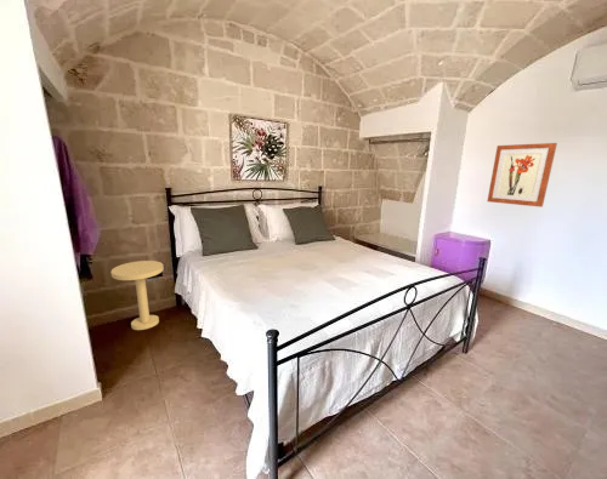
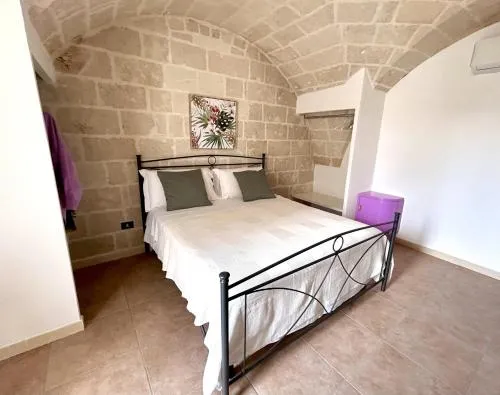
- side table (141, 296)
- wall art (518, 175)
